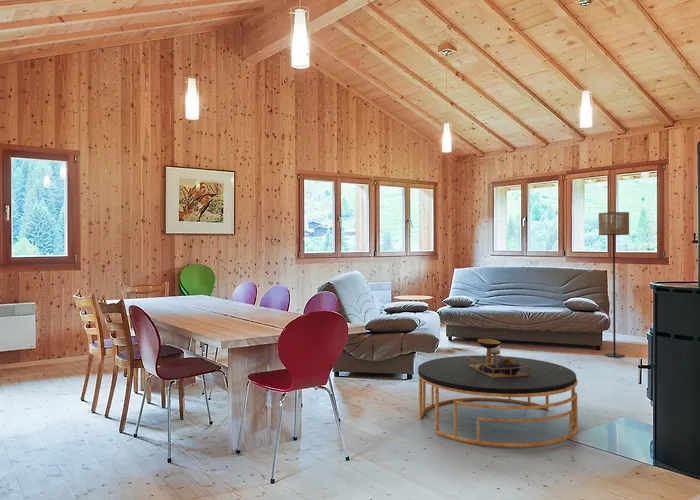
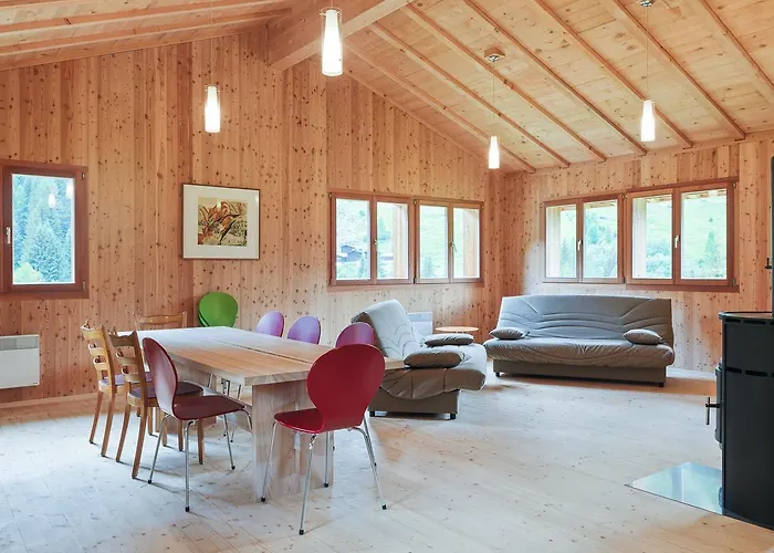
- coffee table (495, 380)
- floor lamp (614, 284)
